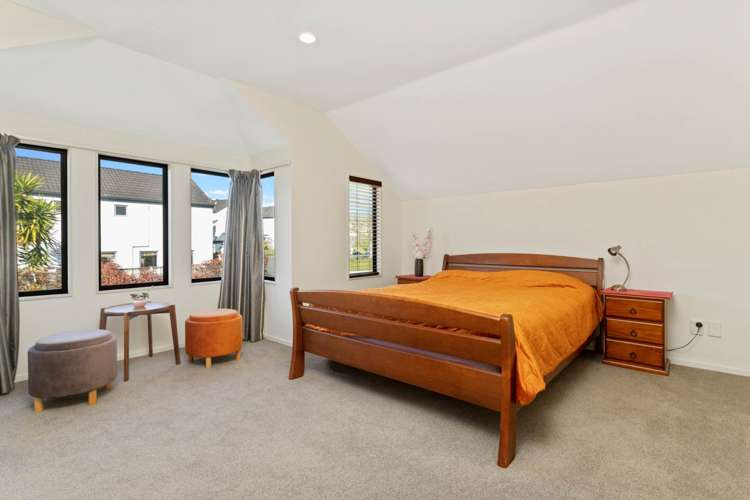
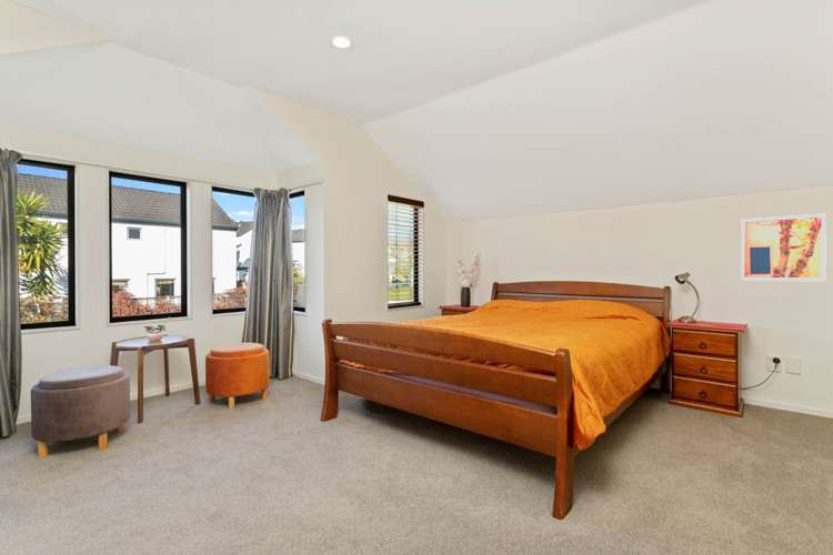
+ wall art (781, 249)
